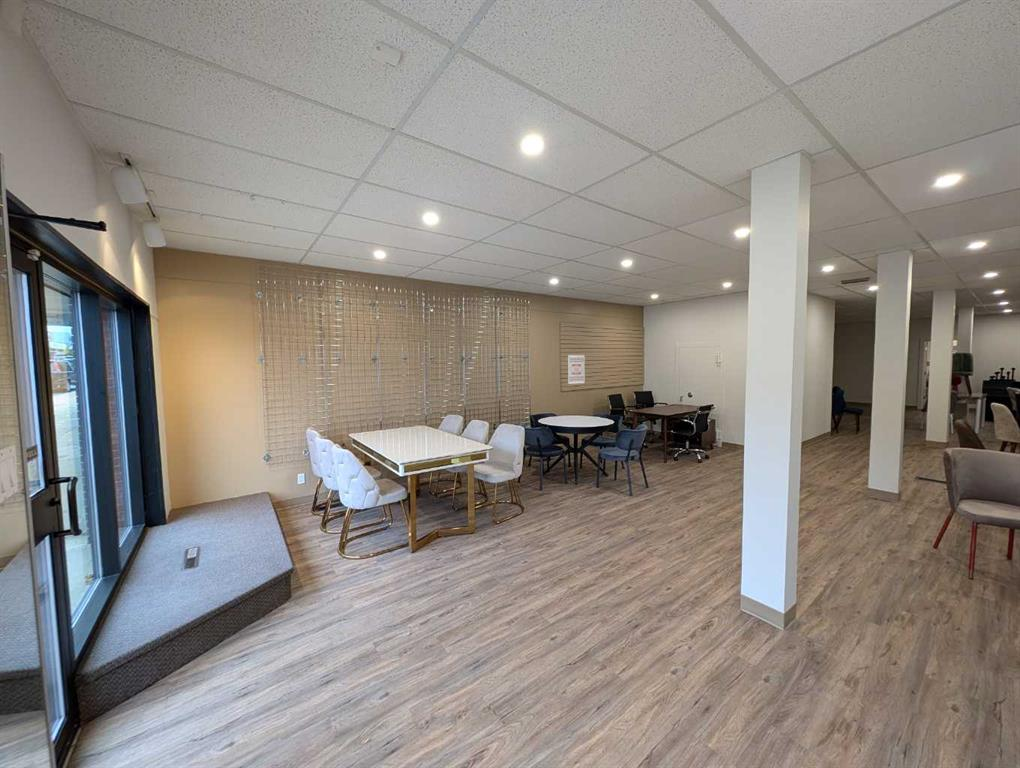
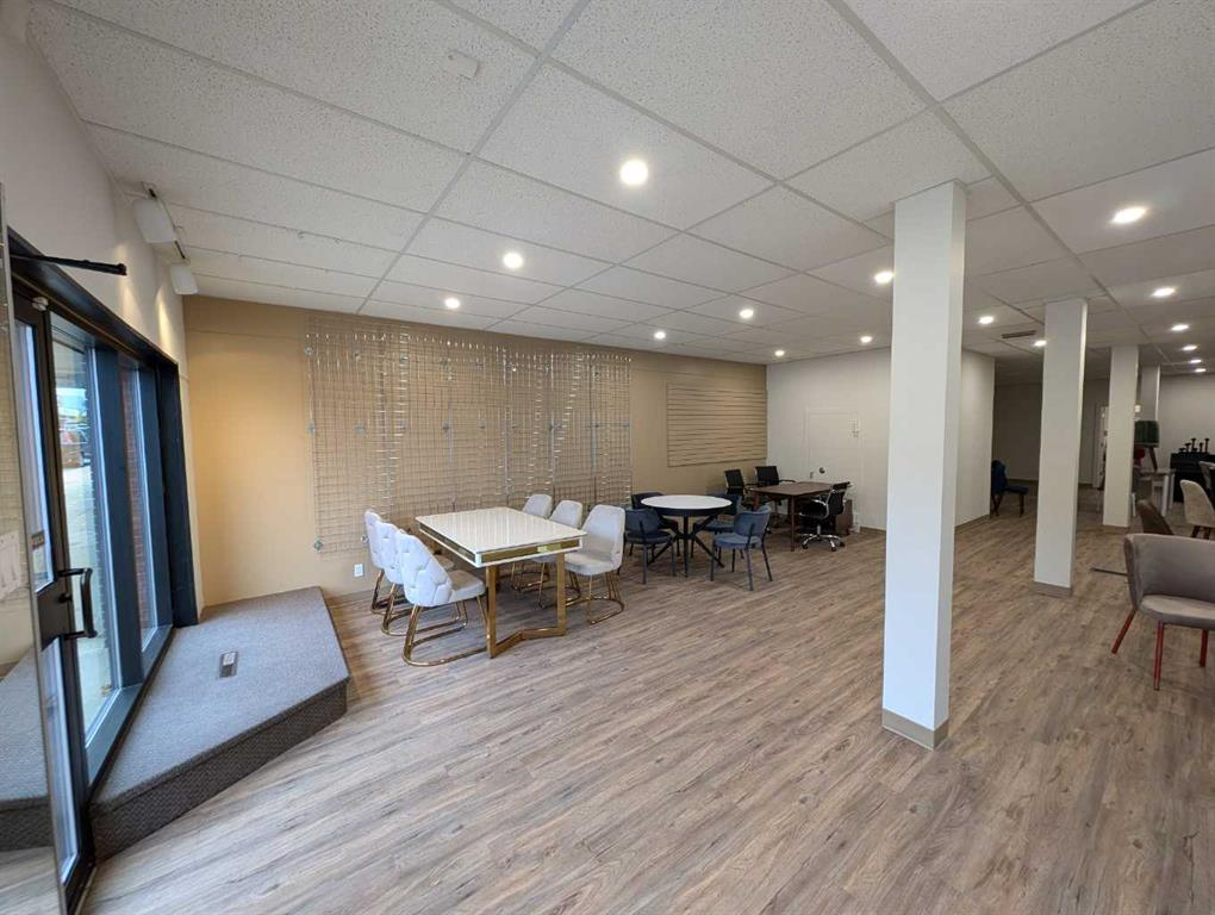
- wall art (576, 369)
